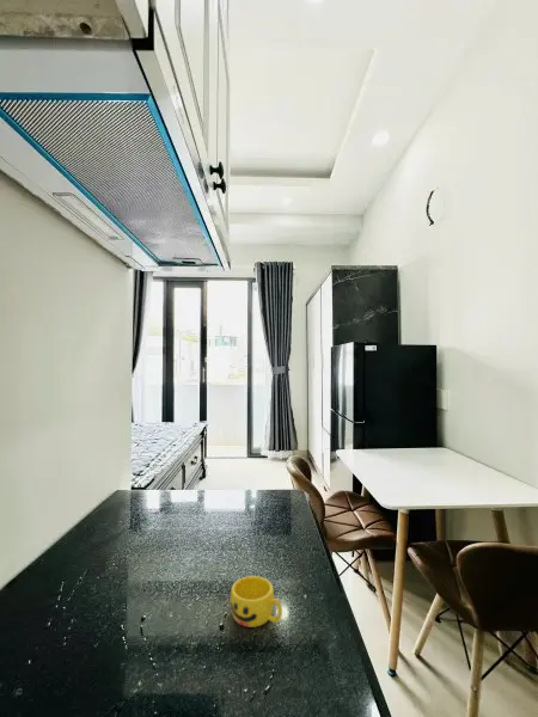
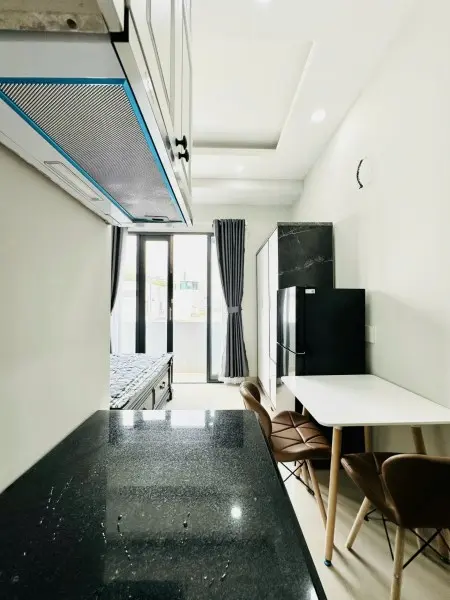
- cup (257, 603)
